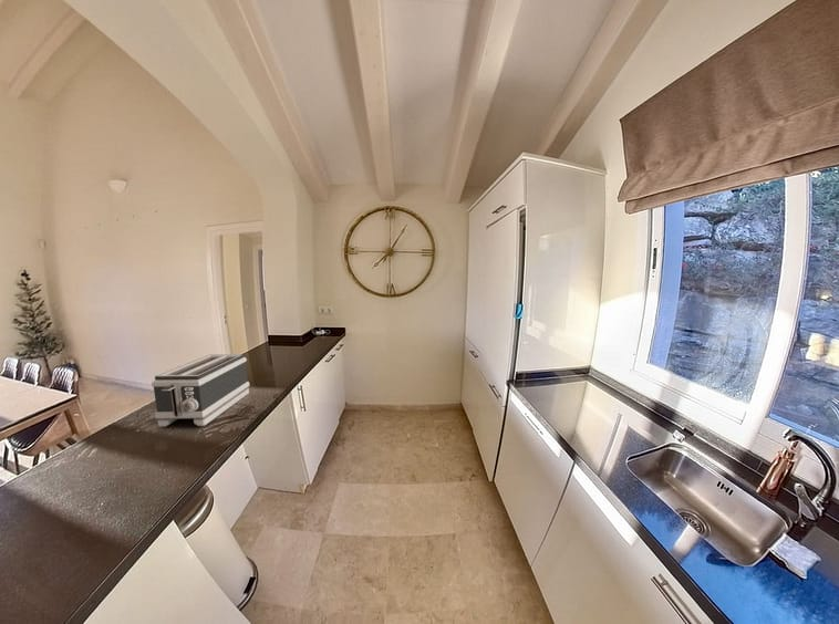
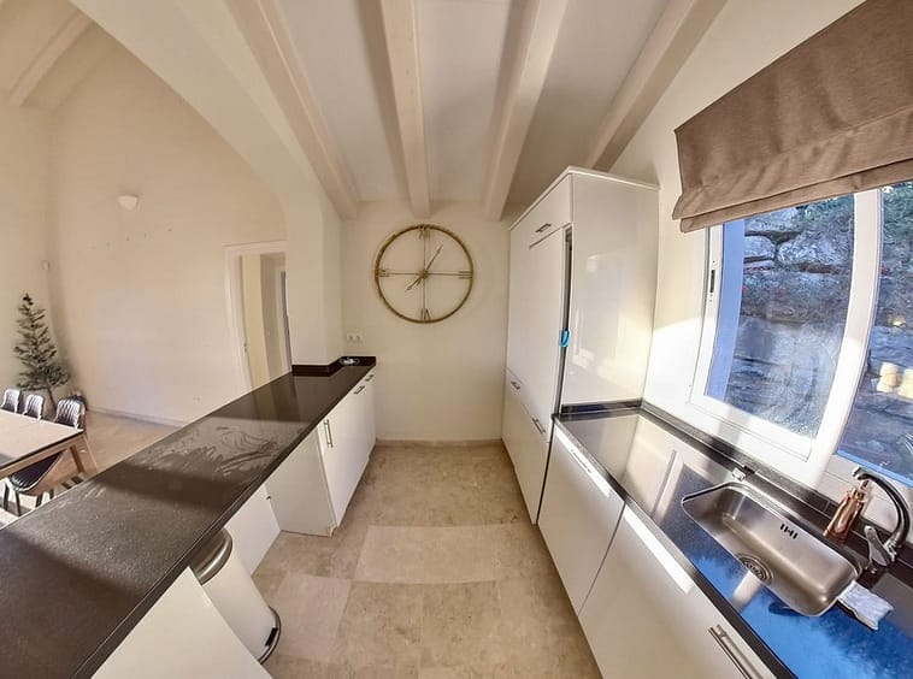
- toaster (204, 387)
